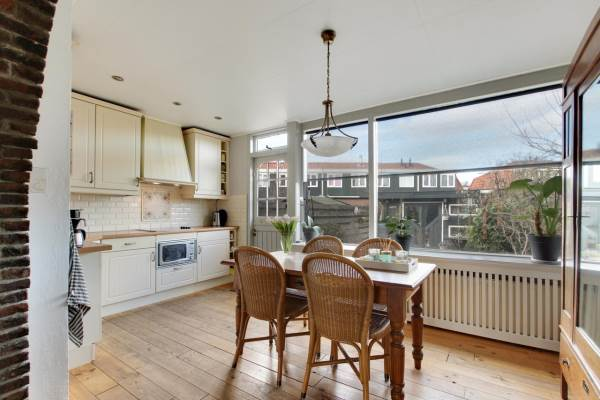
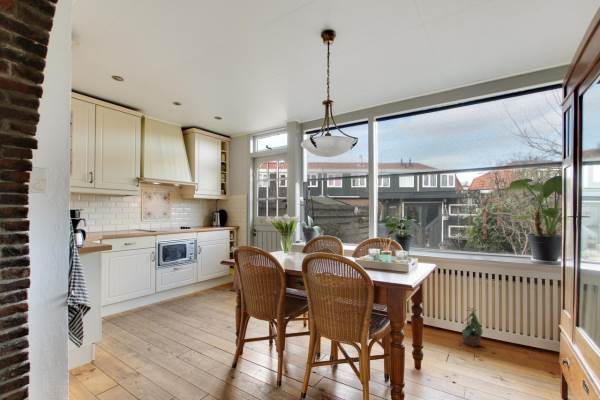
+ potted plant (472, 325)
